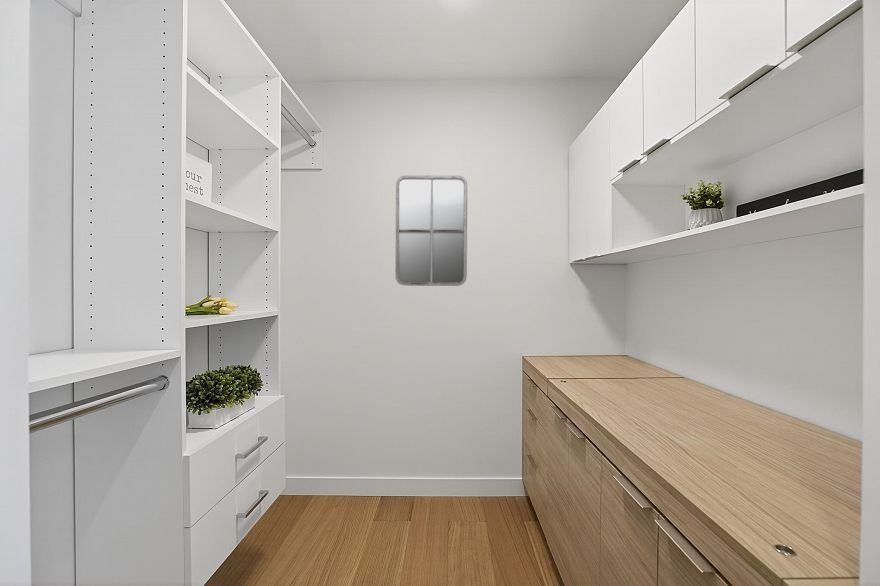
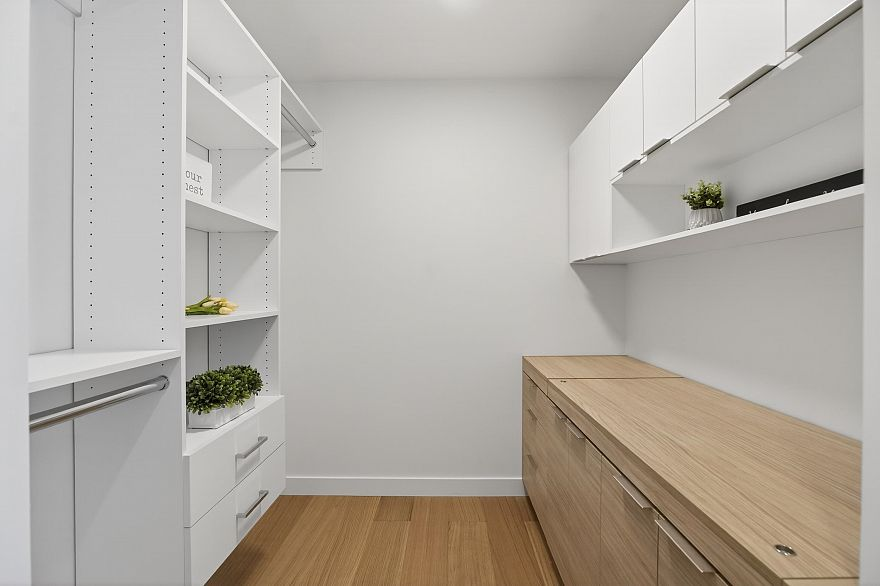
- home mirror (431, 230)
